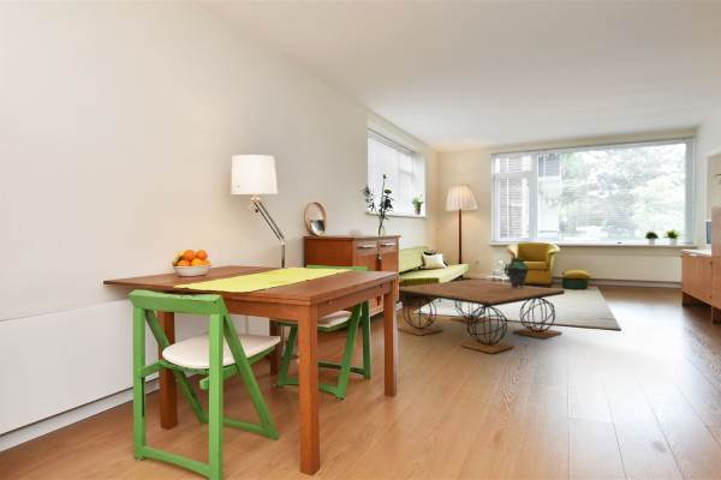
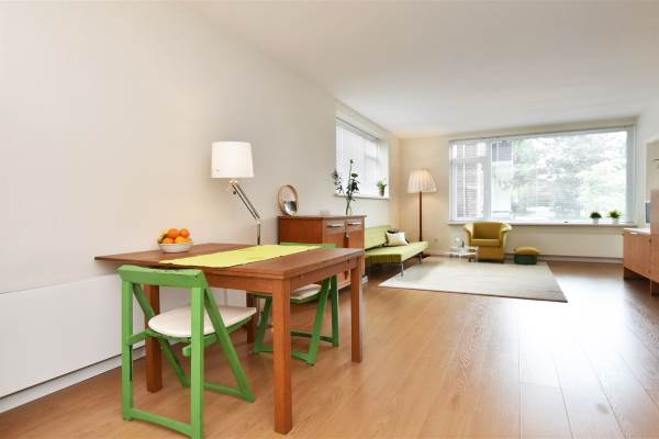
- coffee table (477, 310)
- ceramic vessel (514, 271)
